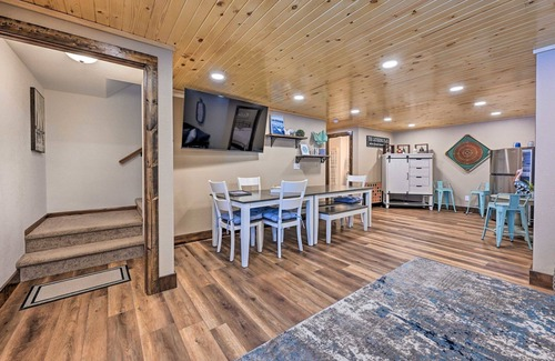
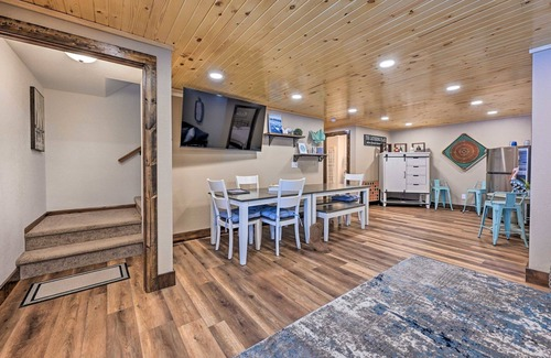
+ boots (320, 236)
